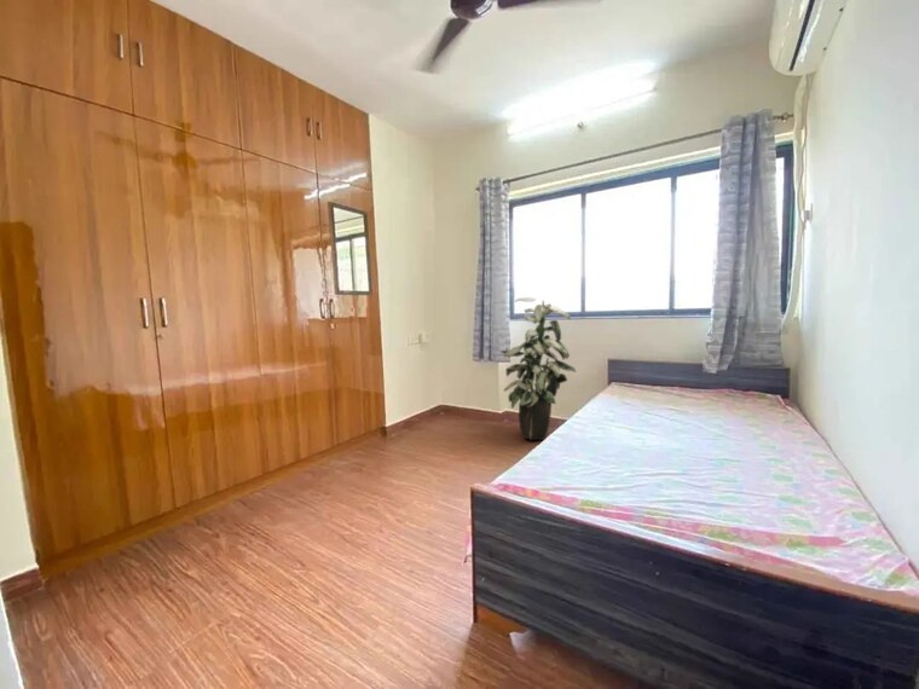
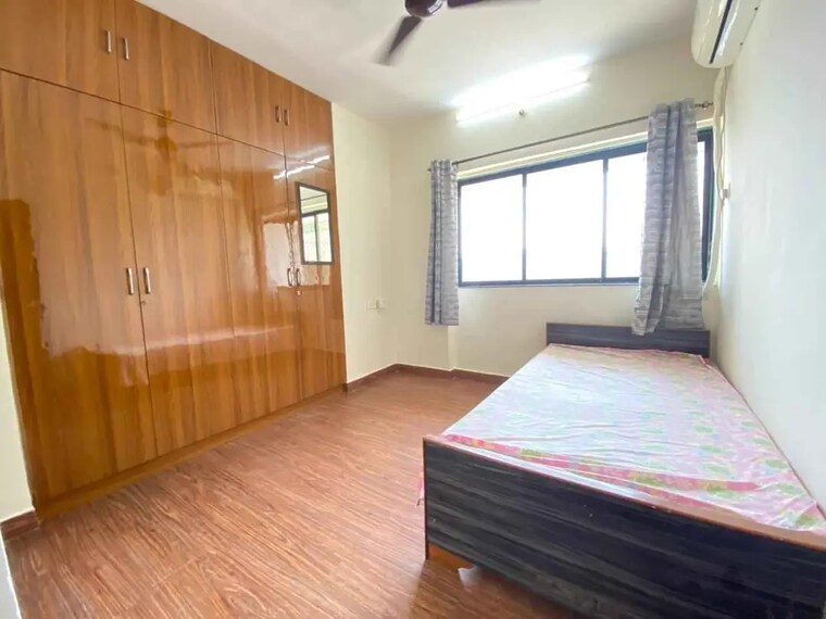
- indoor plant (534, 367)
